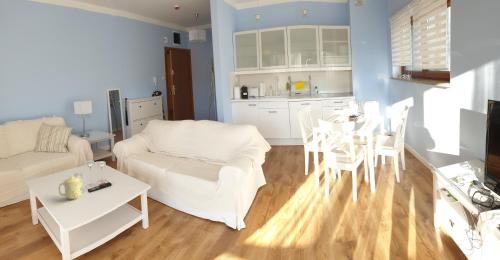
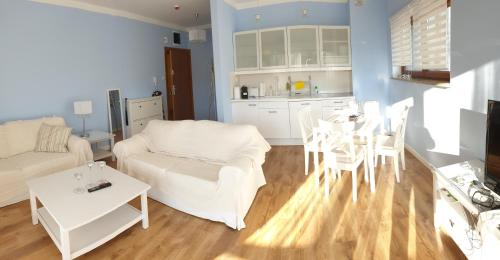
- mug (71, 187)
